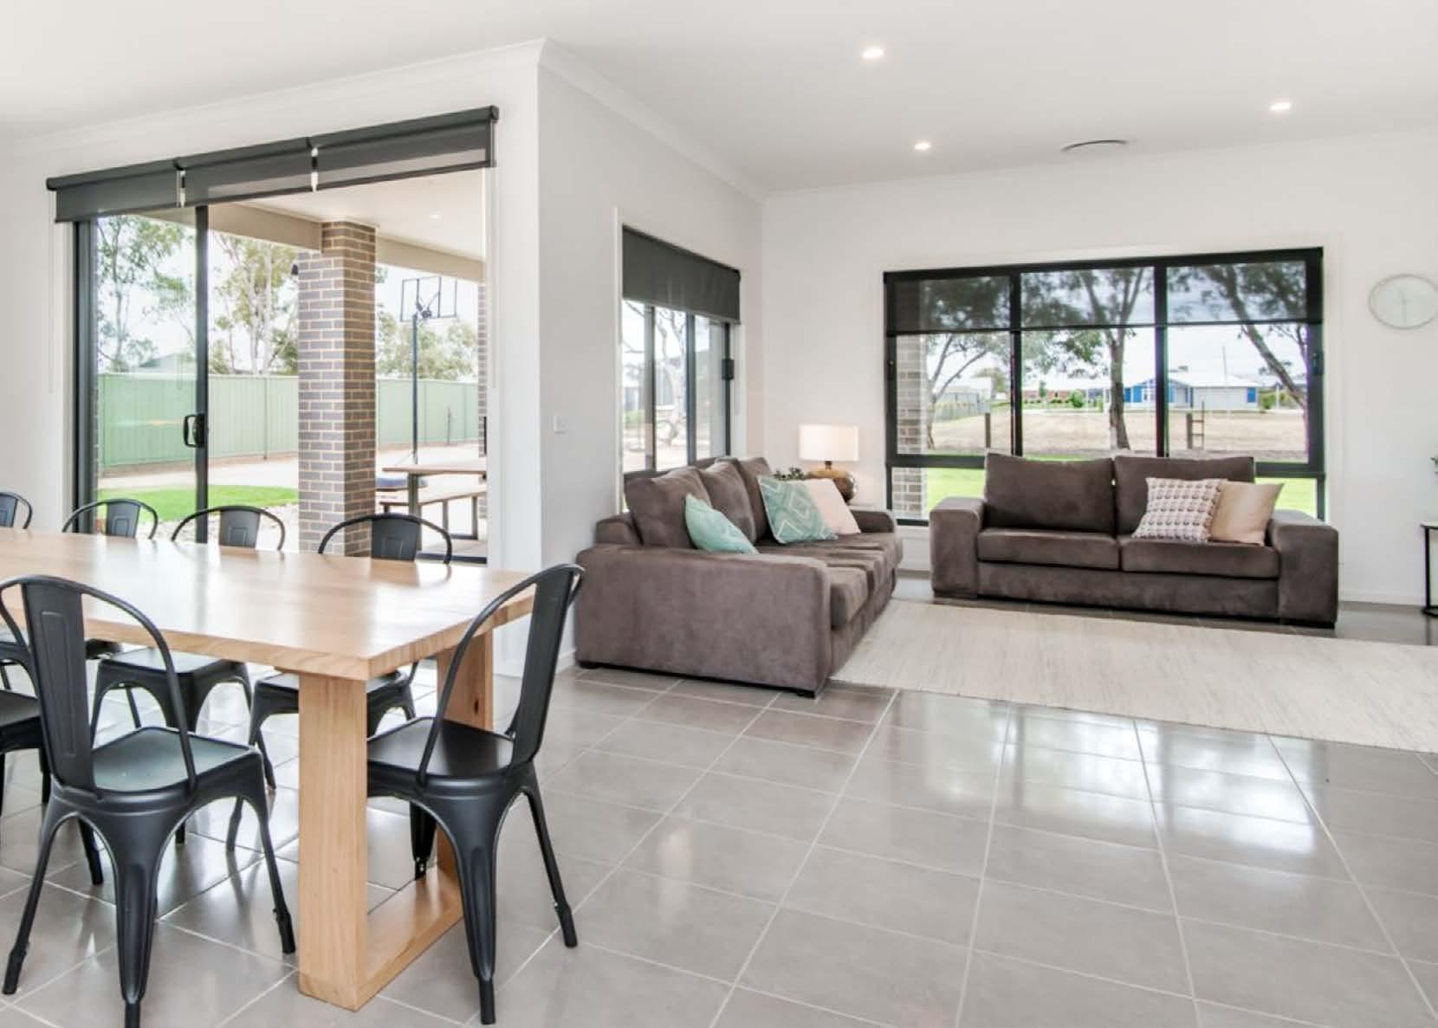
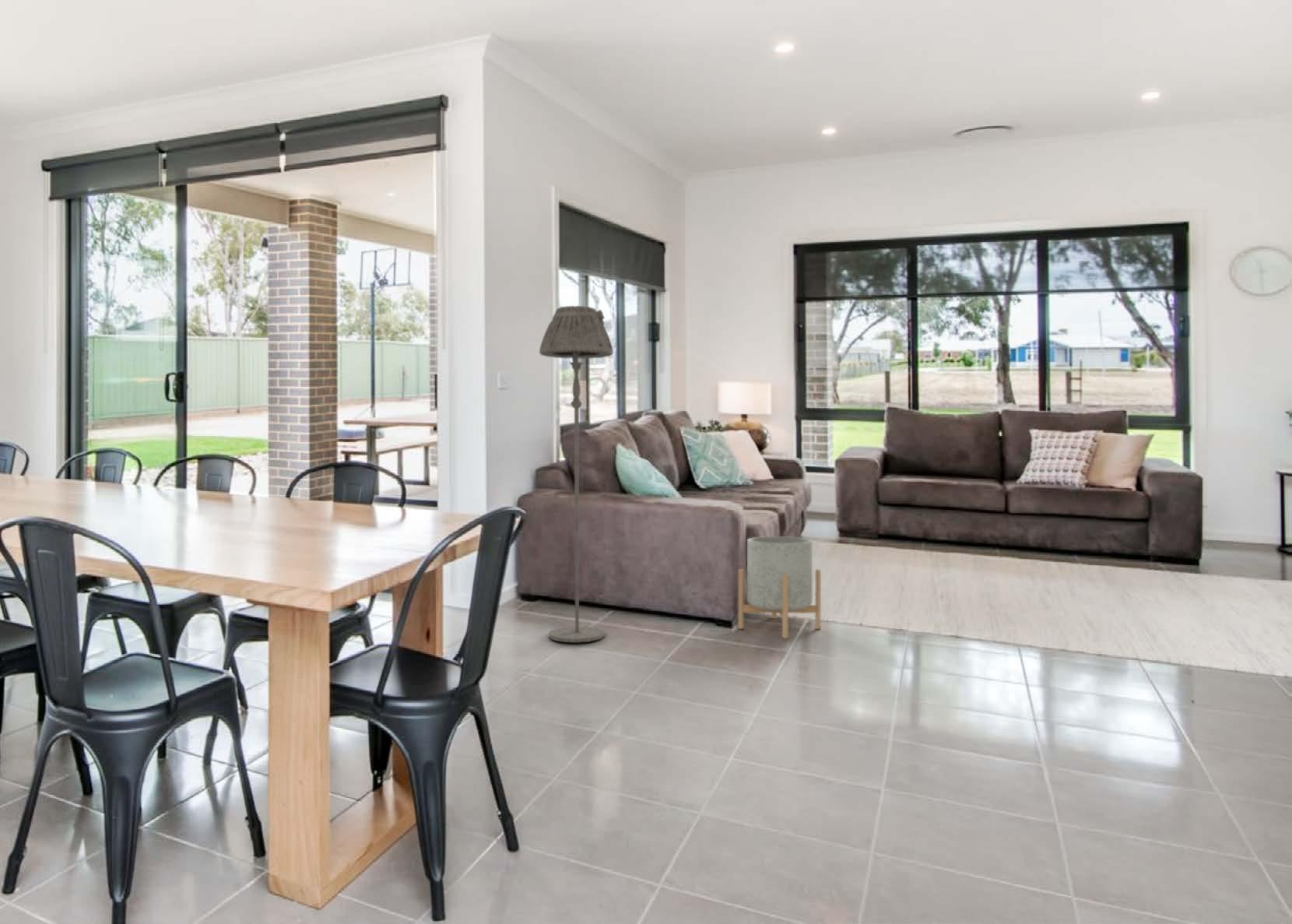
+ floor lamp (576, 473)
+ planter (779, 584)
